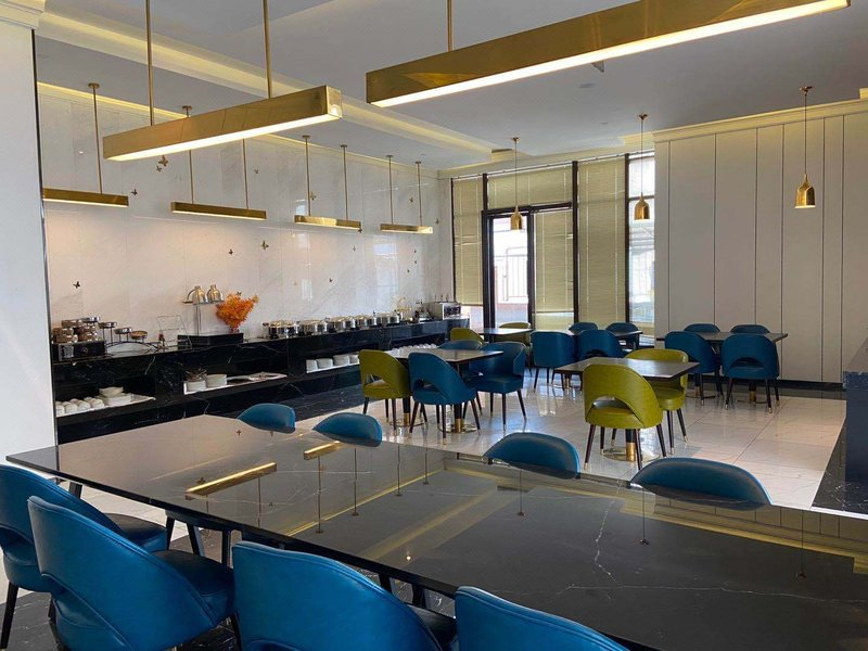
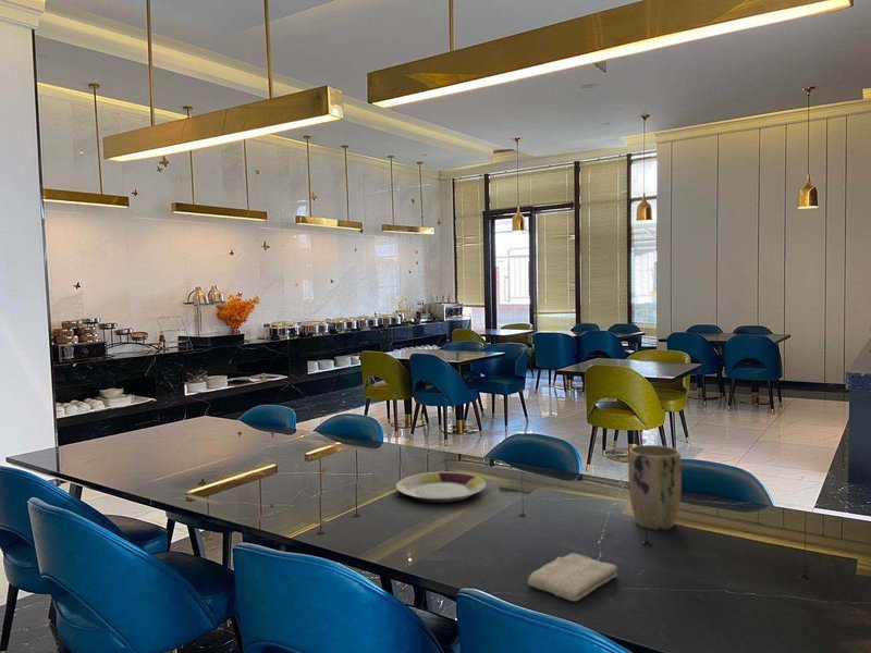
+ plant pot (654, 486)
+ plate (441, 488)
+ washcloth (574, 575)
